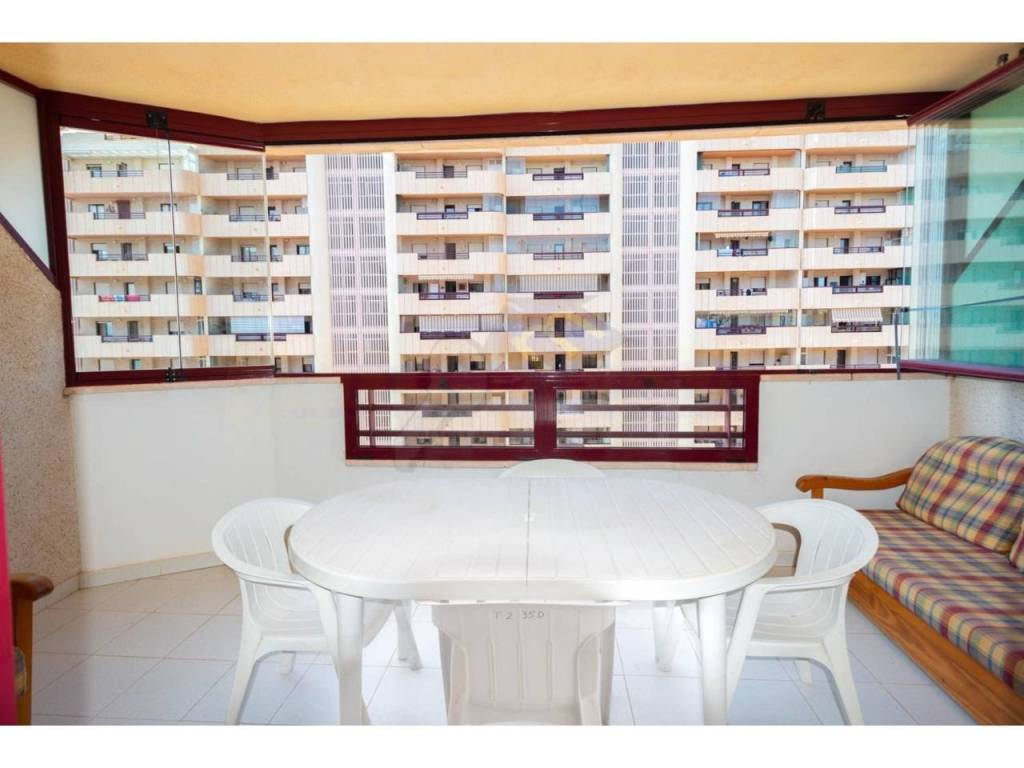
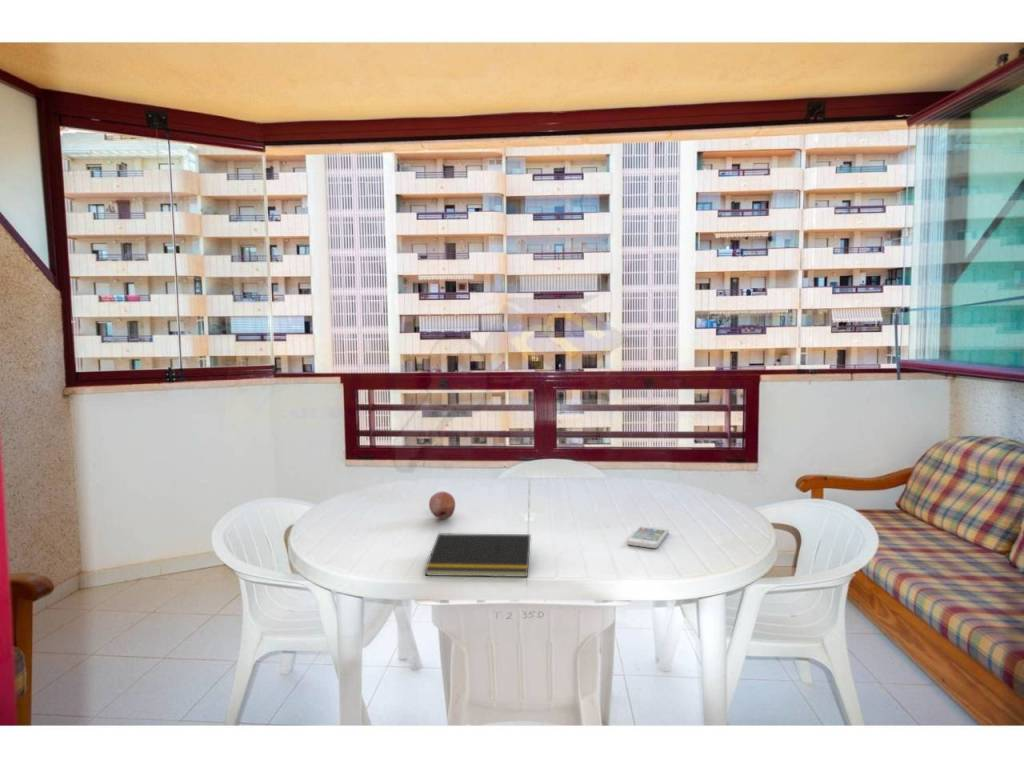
+ fruit (442, 505)
+ notepad (480, 553)
+ smartphone (648, 536)
